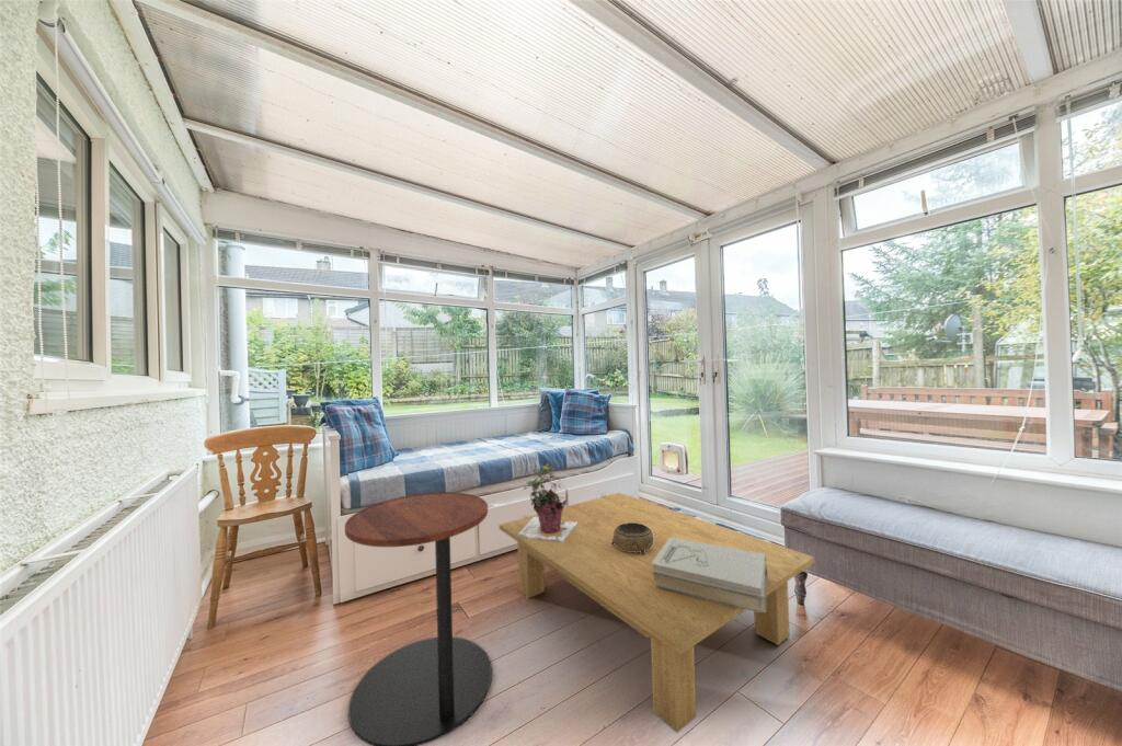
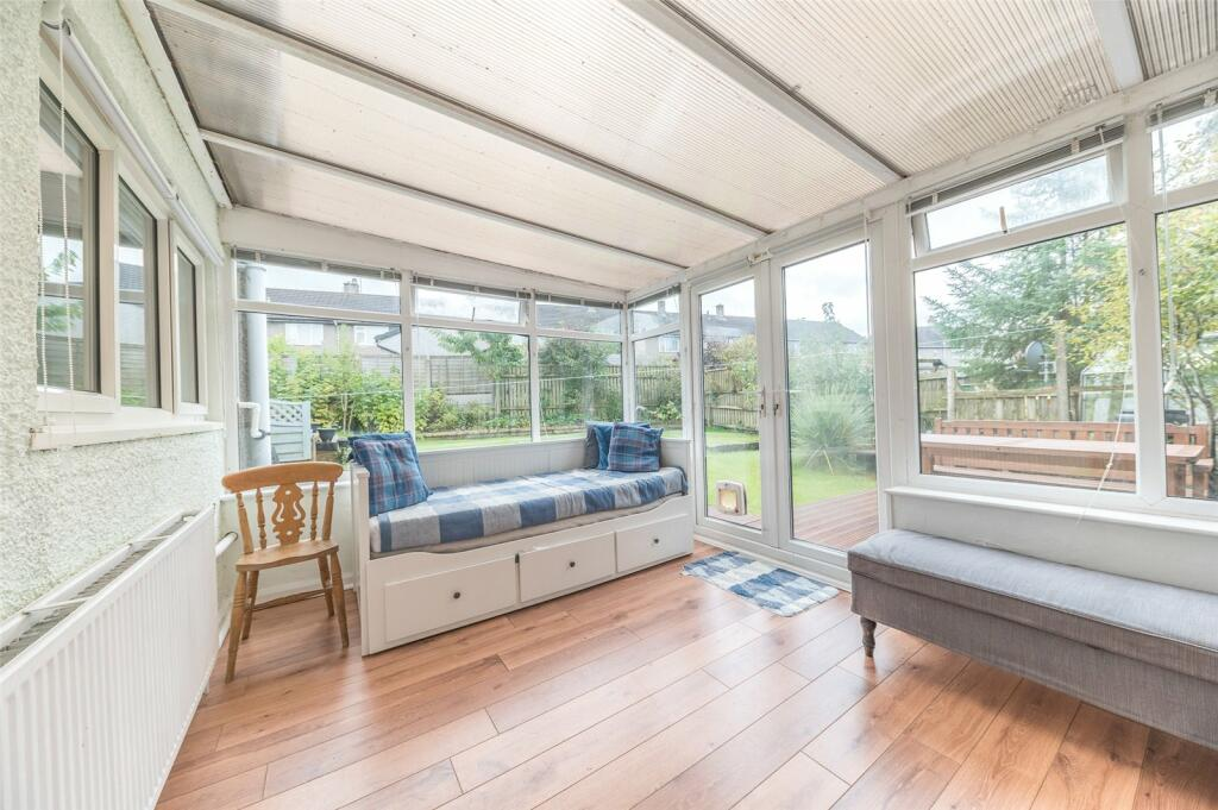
- potted flower (546, 495)
- decorative bowl (631, 536)
- books (710, 569)
- coffee table (638, 574)
- side table (436, 598)
